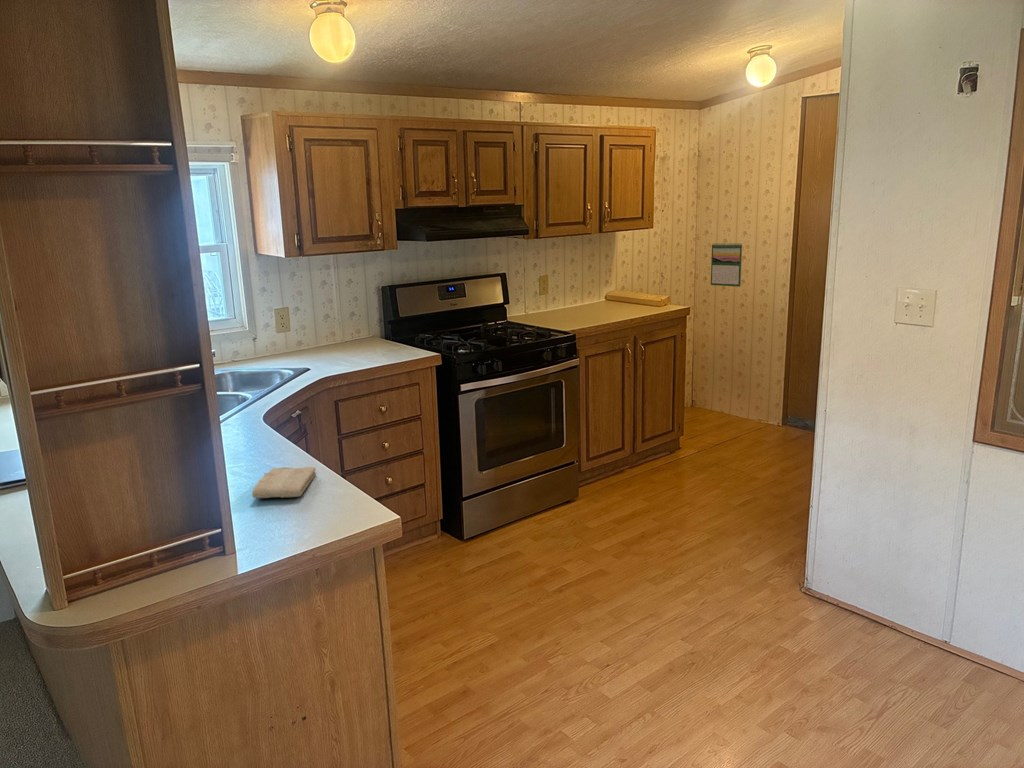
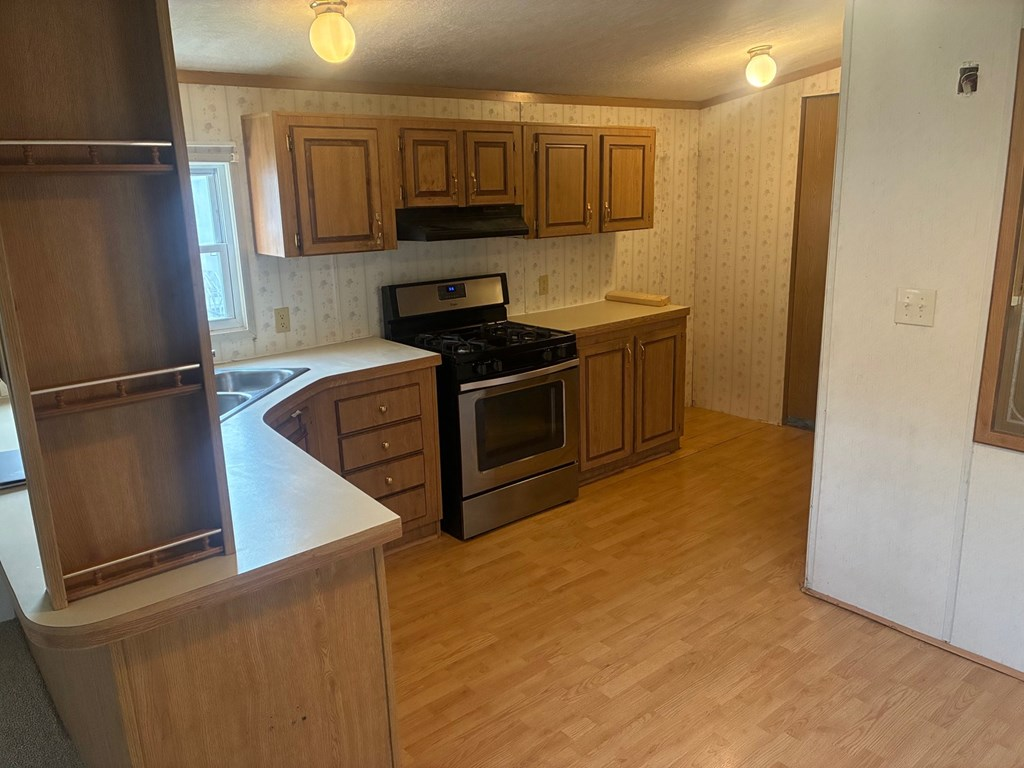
- calendar (726, 264)
- washcloth (285, 481)
